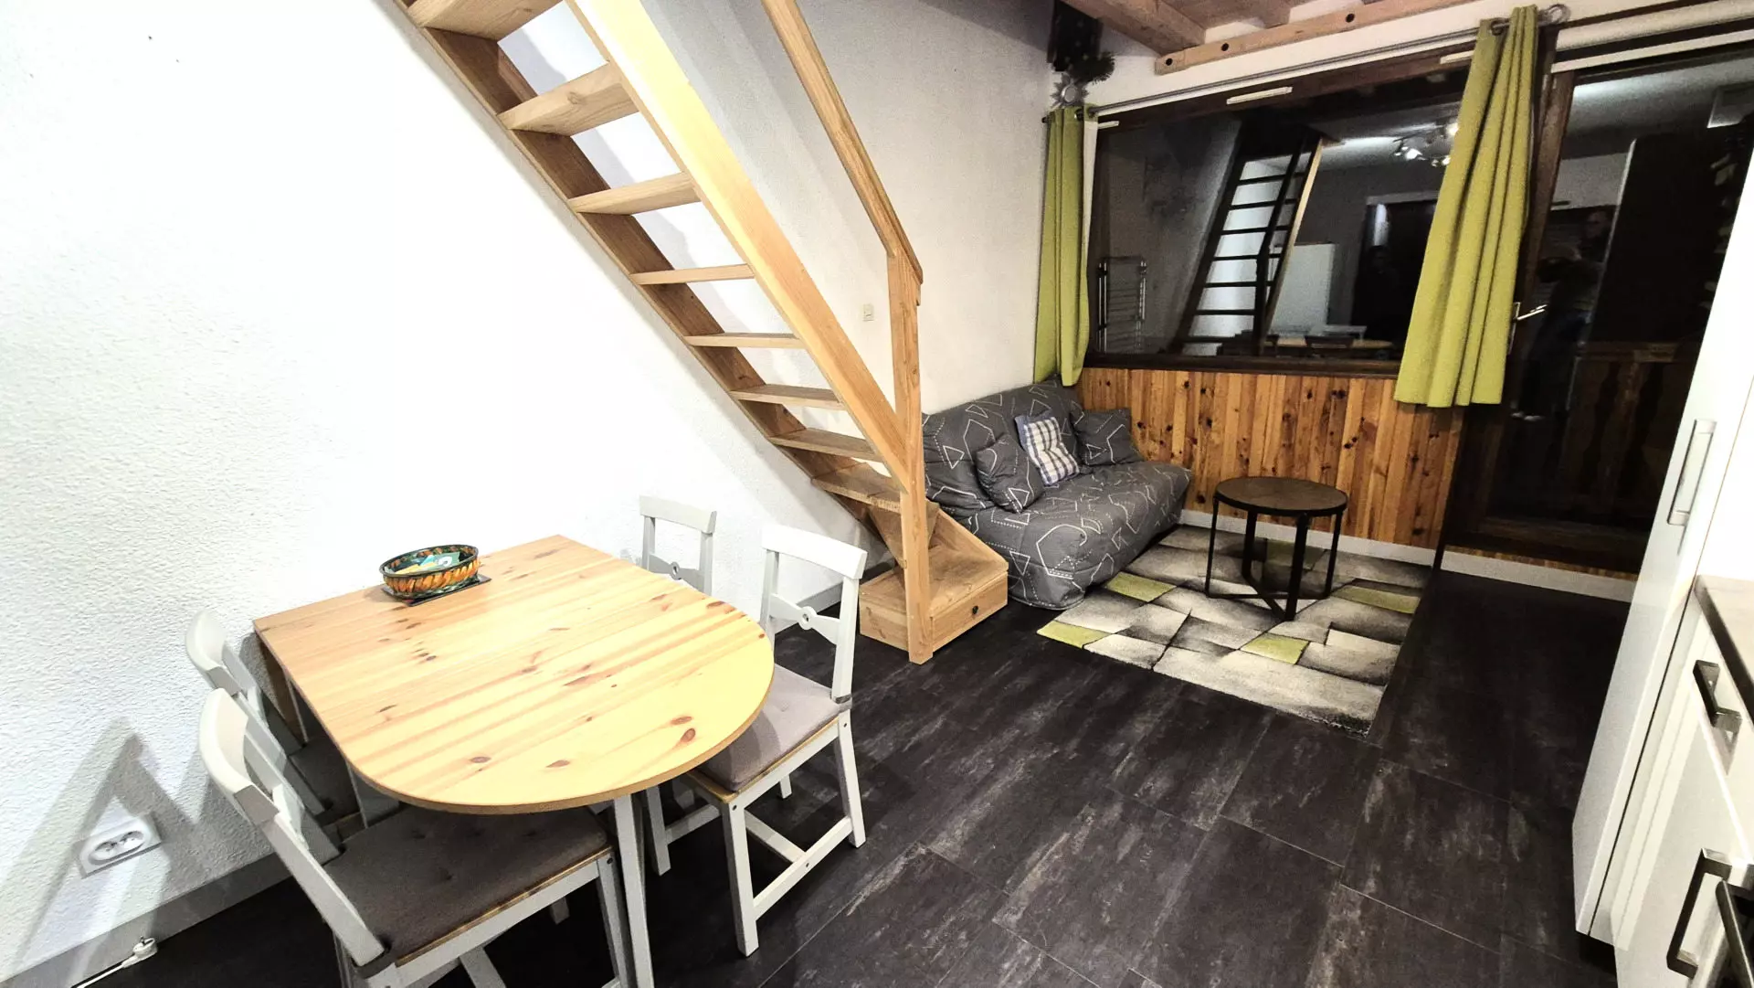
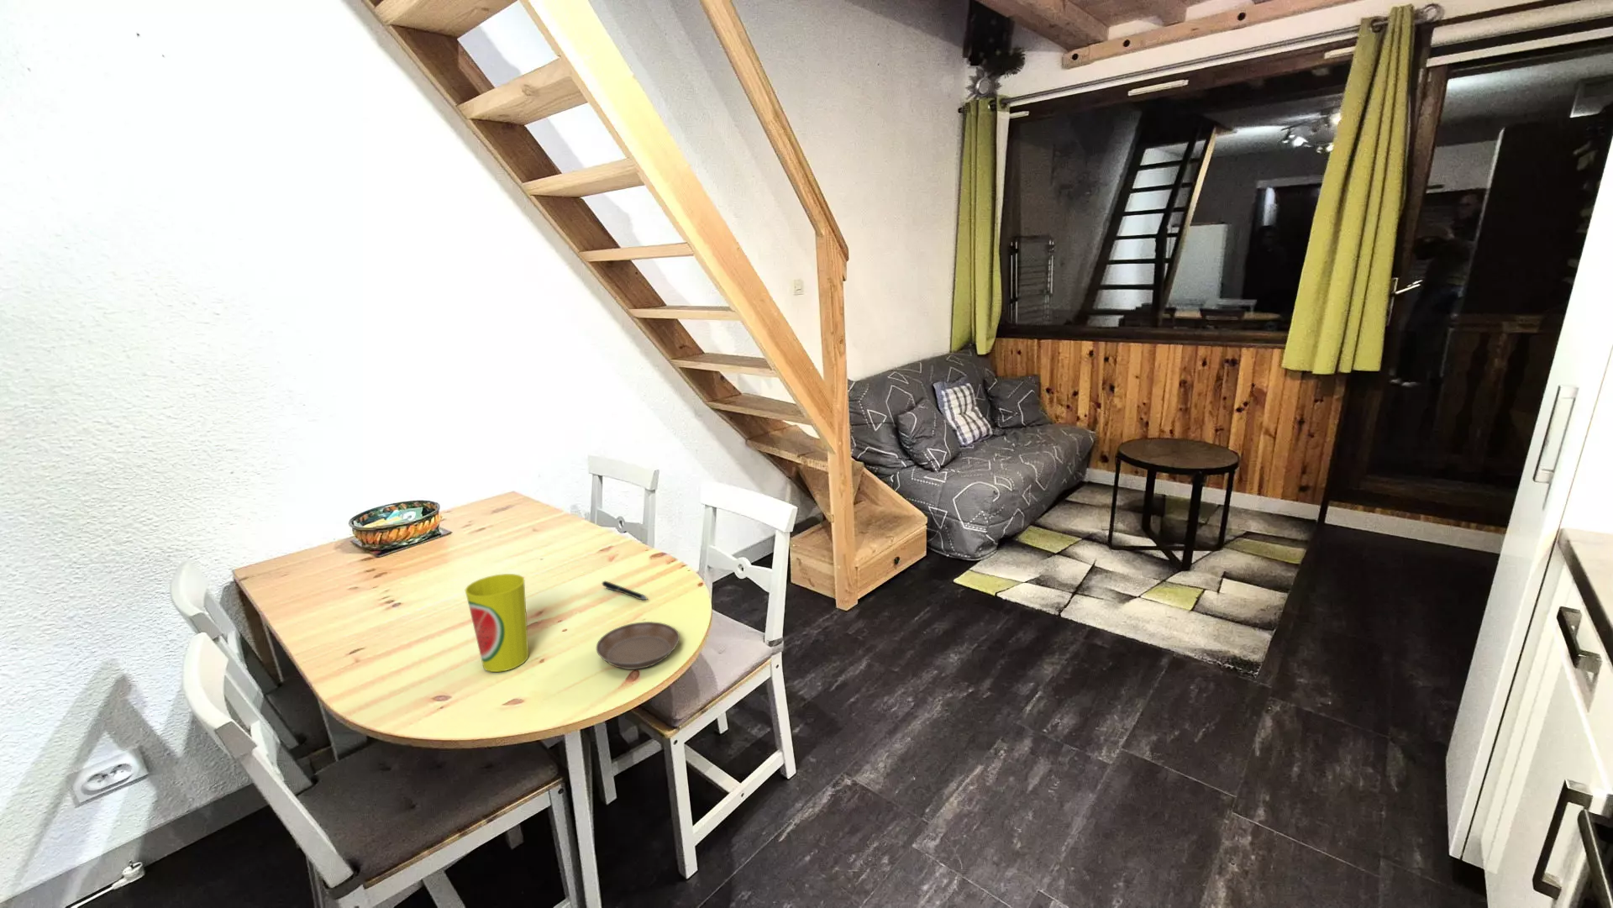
+ saucer (638, 647)
+ cup (500, 622)
+ pen (625, 590)
